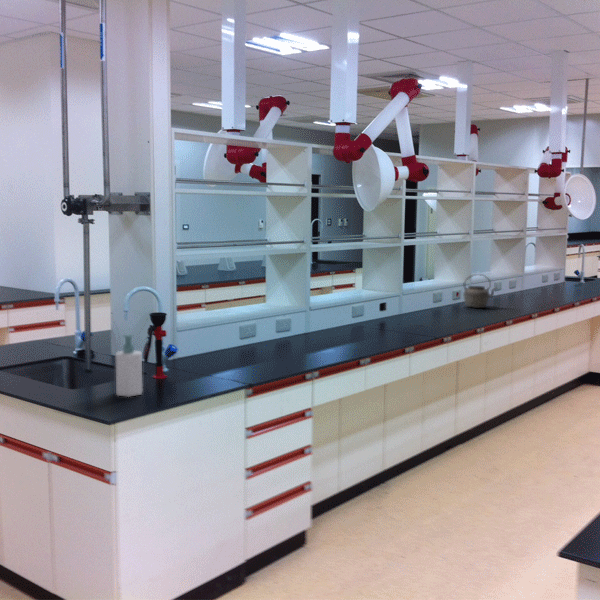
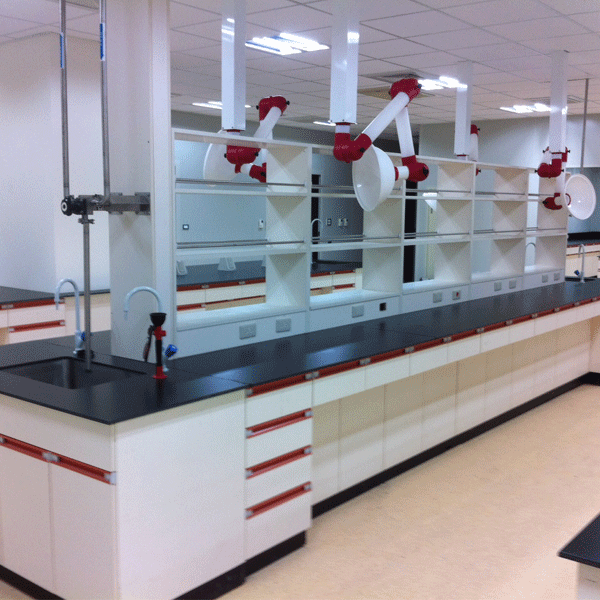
- soap bottle (128, 364)
- kettle (480, 290)
